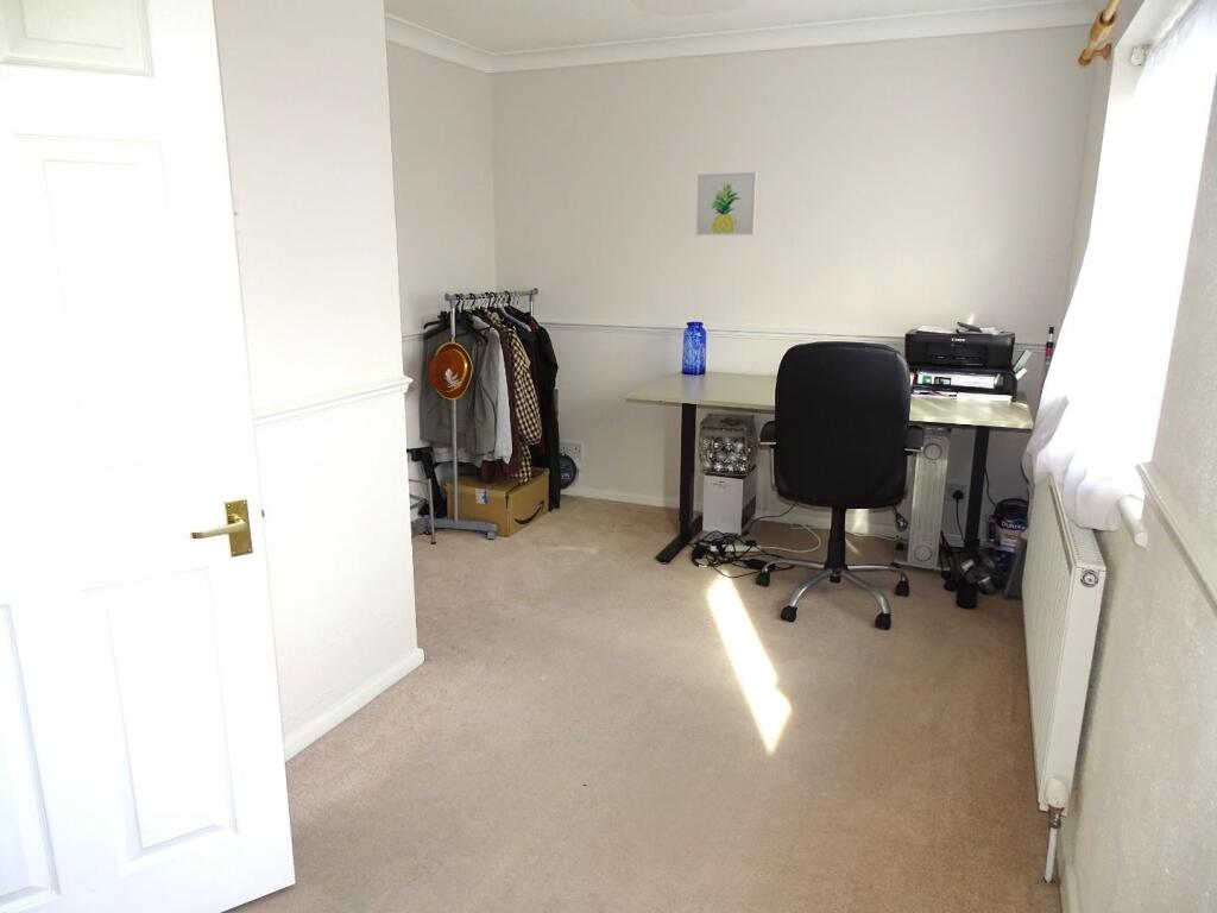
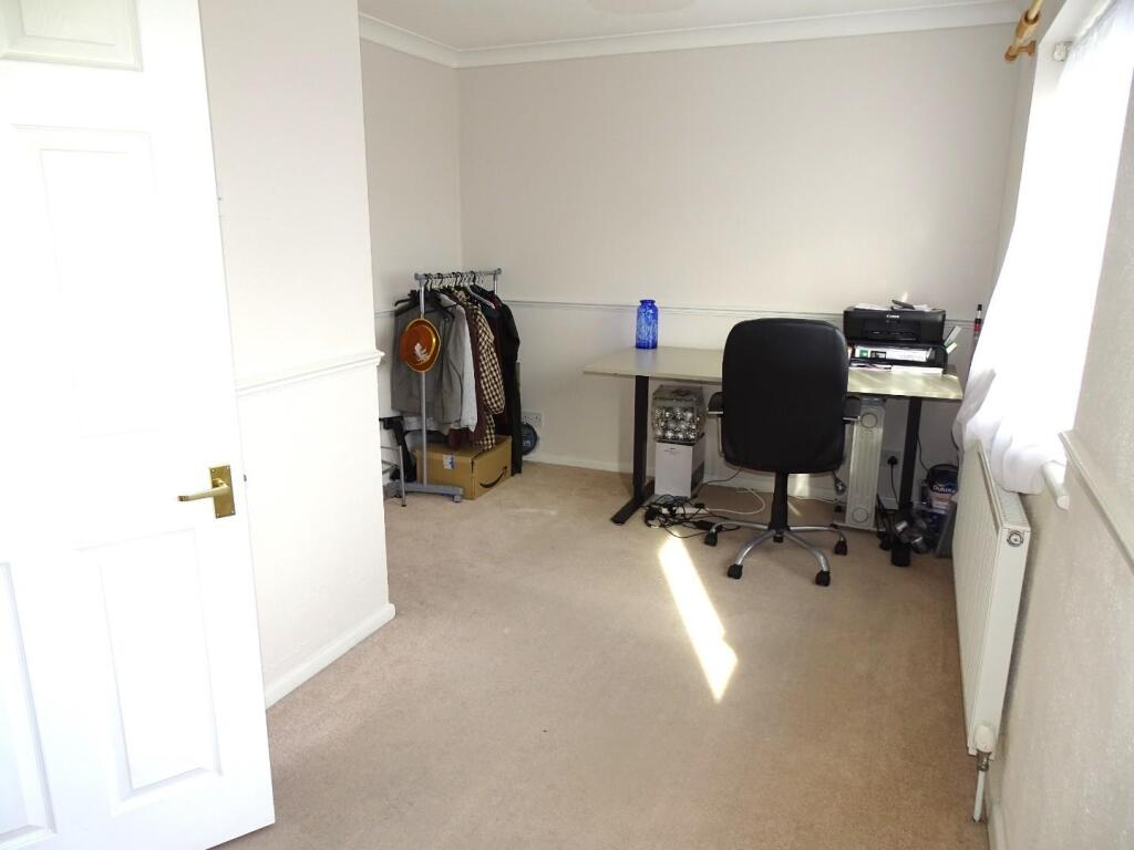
- wall art (725, 203)
